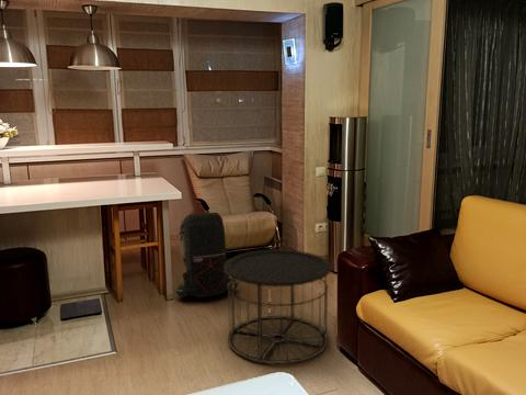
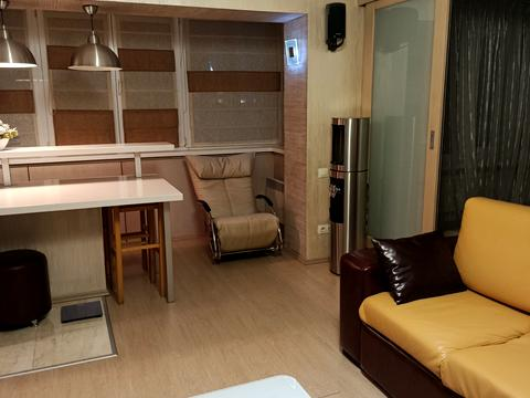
- side table (277, 304)
- backpack (203, 251)
